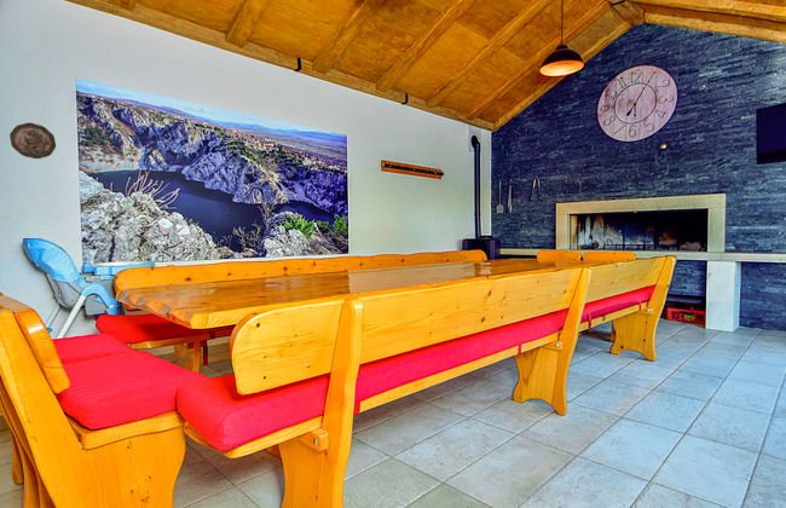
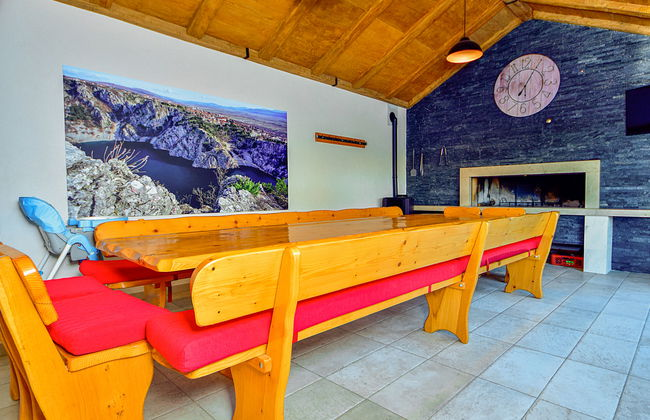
- decorative plate (33, 140)
